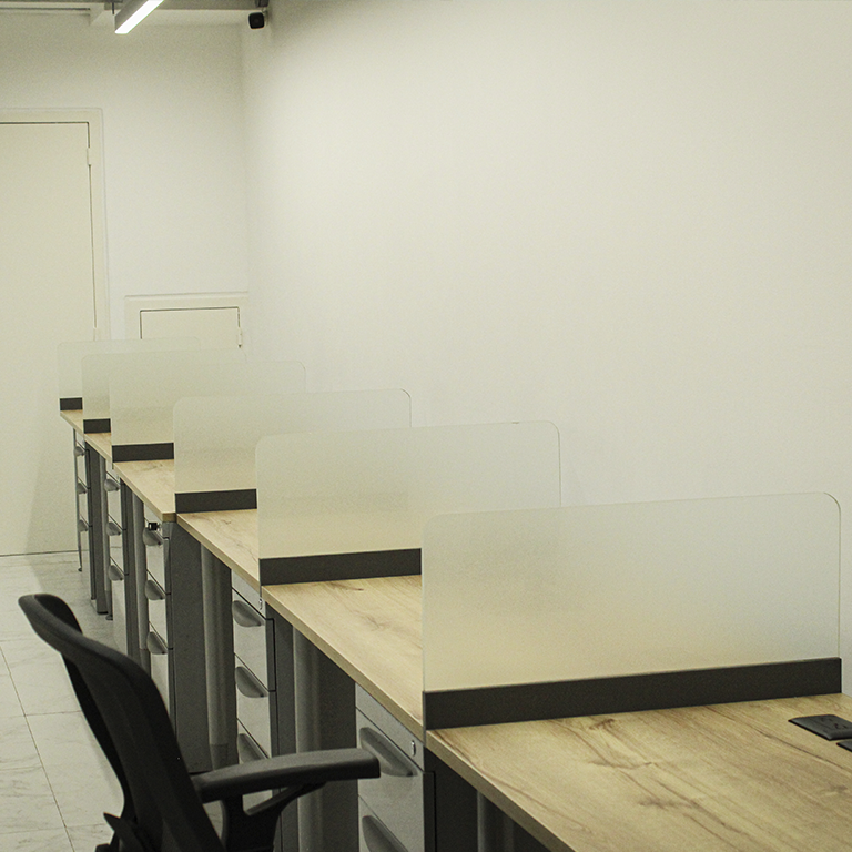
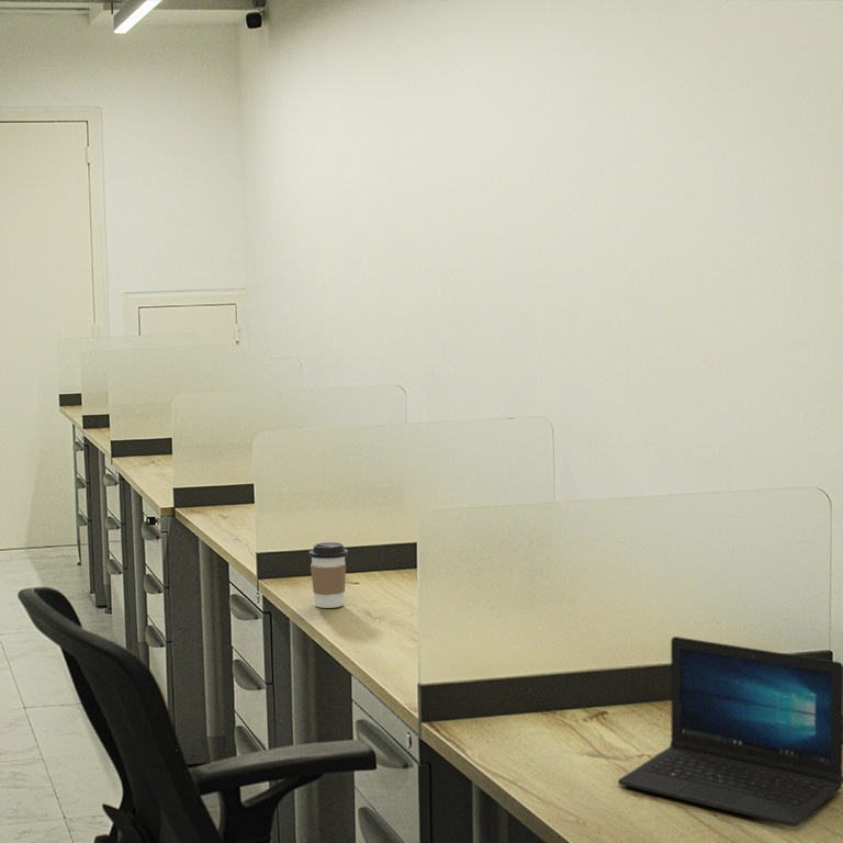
+ coffee cup (328, 574)
+ laptop (729, 723)
